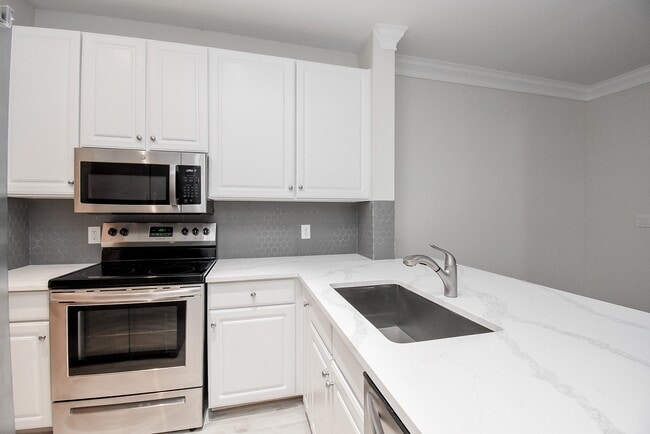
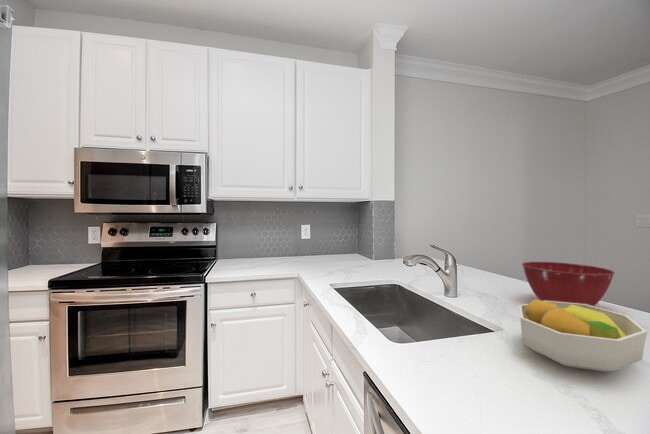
+ mixing bowl (564, 286)
+ fruit bowl (574, 326)
